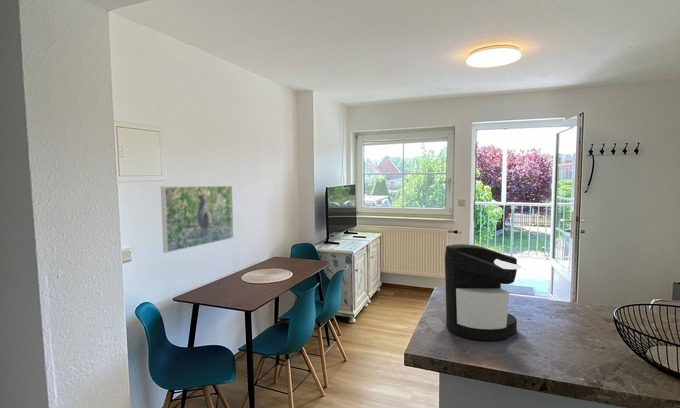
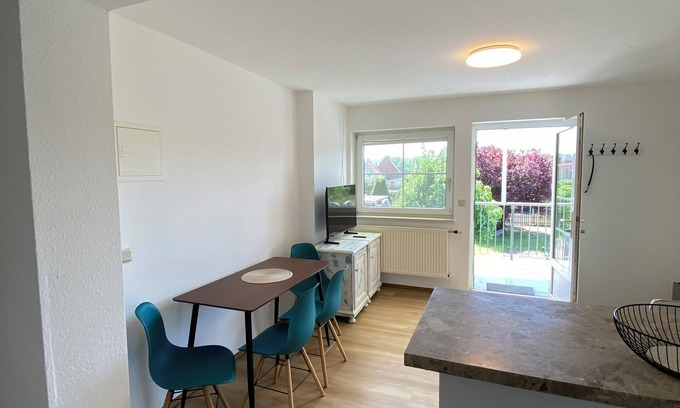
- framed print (201, 215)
- coffee maker (483, 286)
